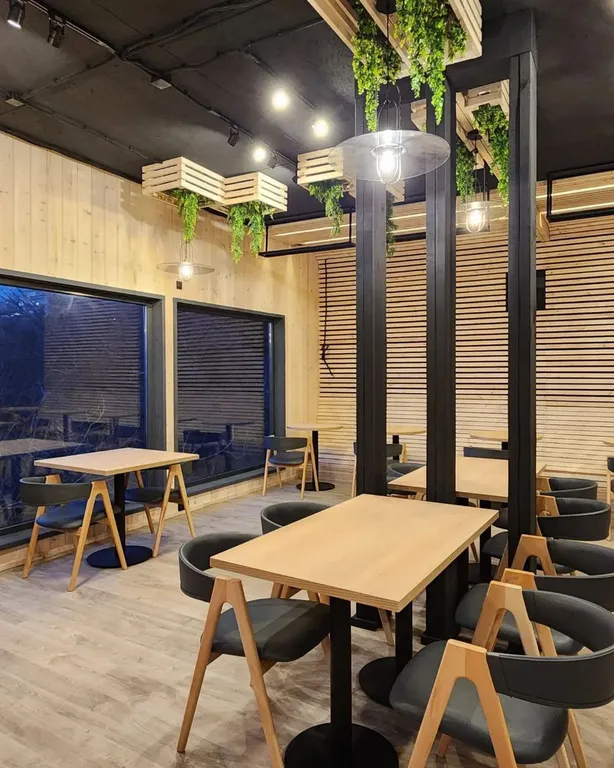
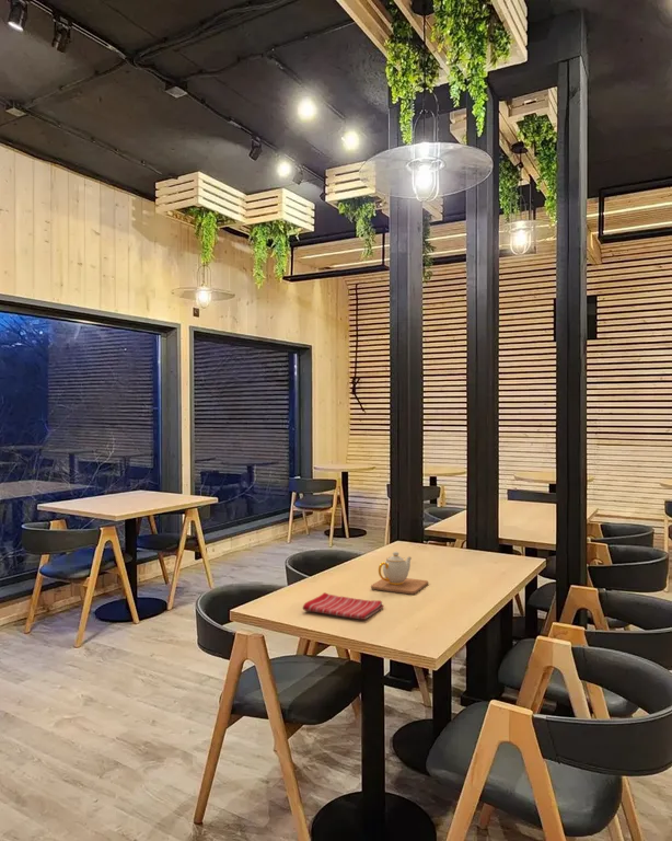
+ teapot (399, 568)
+ dish towel (343, 606)
